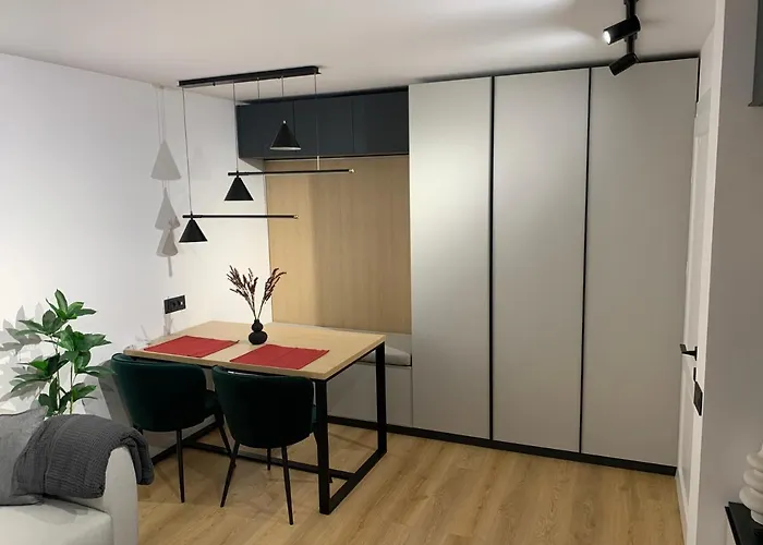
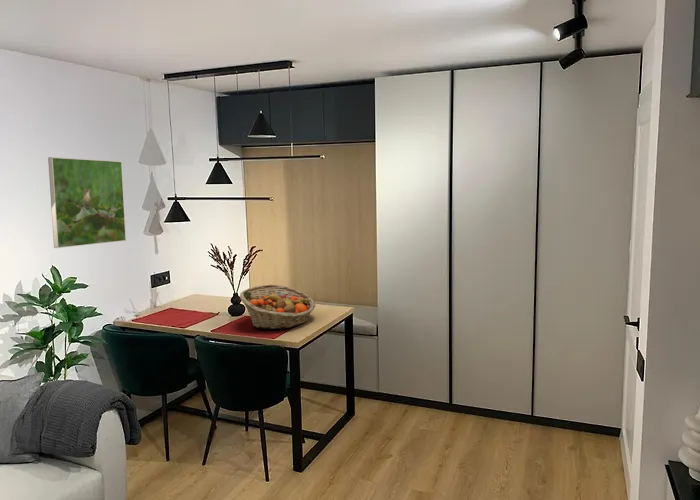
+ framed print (89, 202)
+ fruit basket (278, 305)
